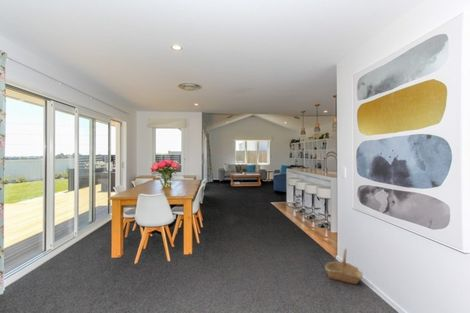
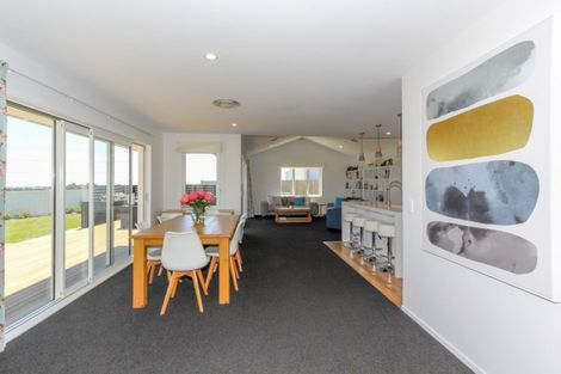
- basket (343, 263)
